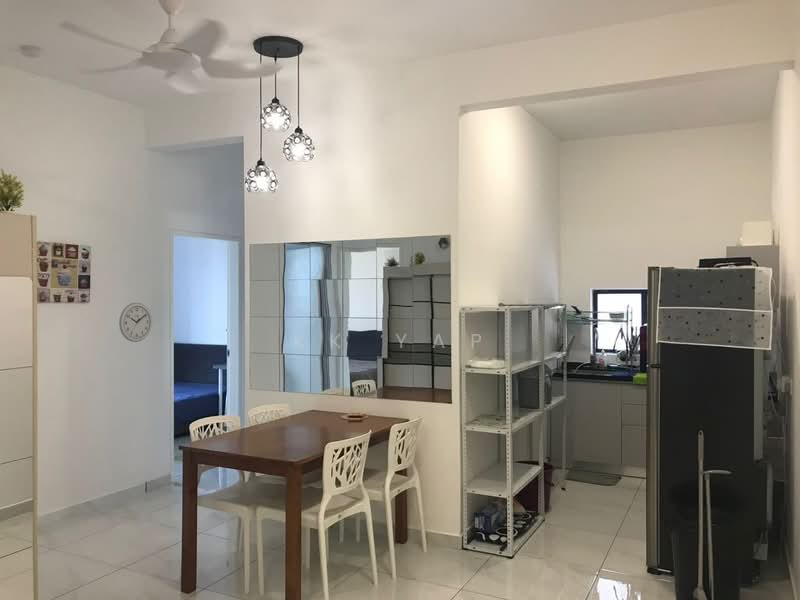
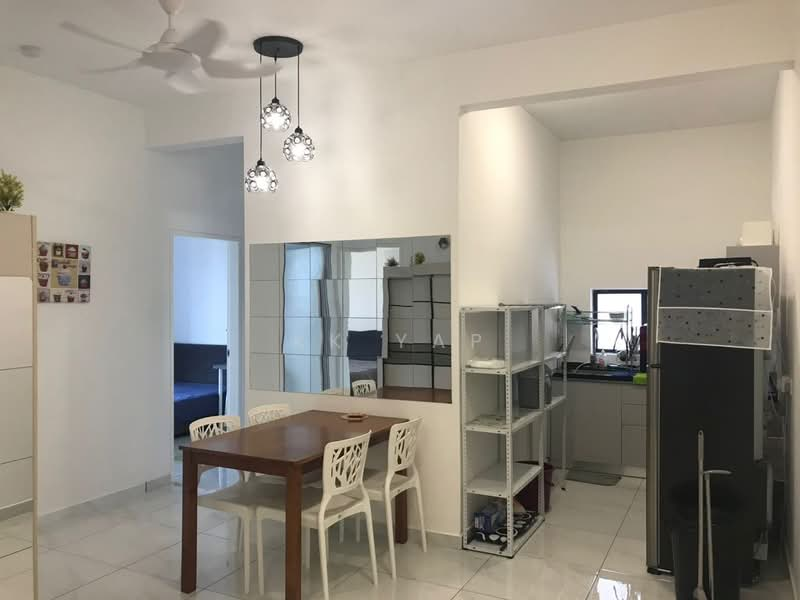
- wall clock (136, 322)
